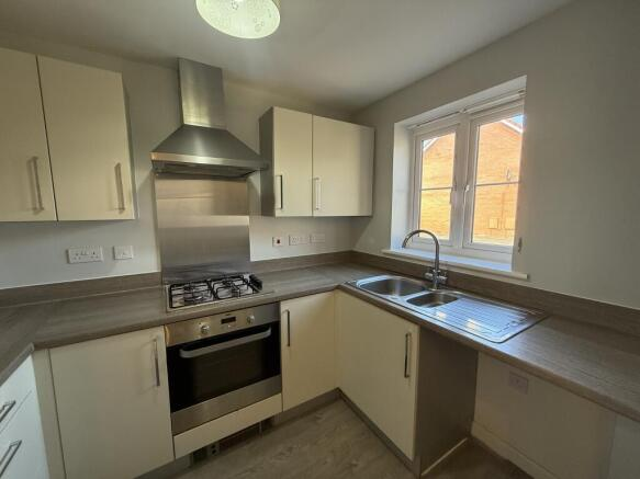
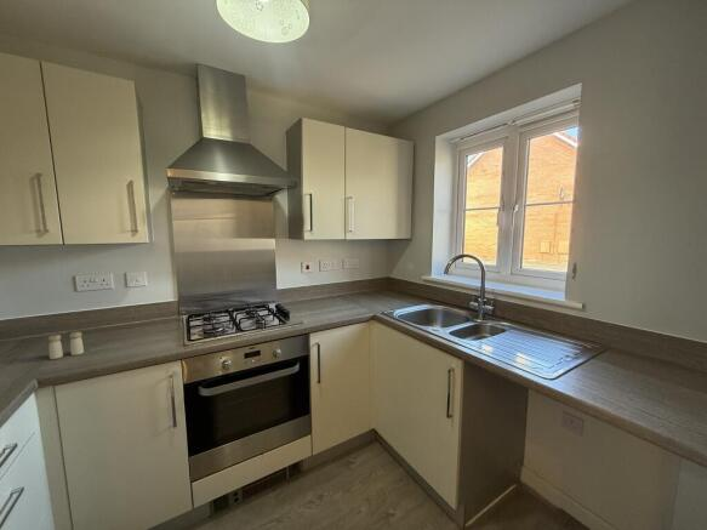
+ salt and pepper shaker (61, 344)
